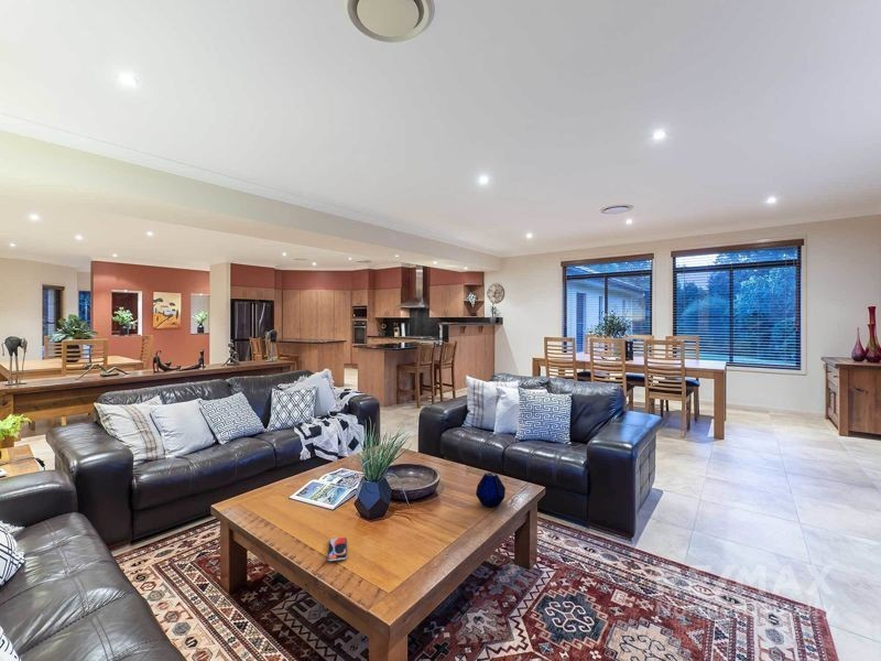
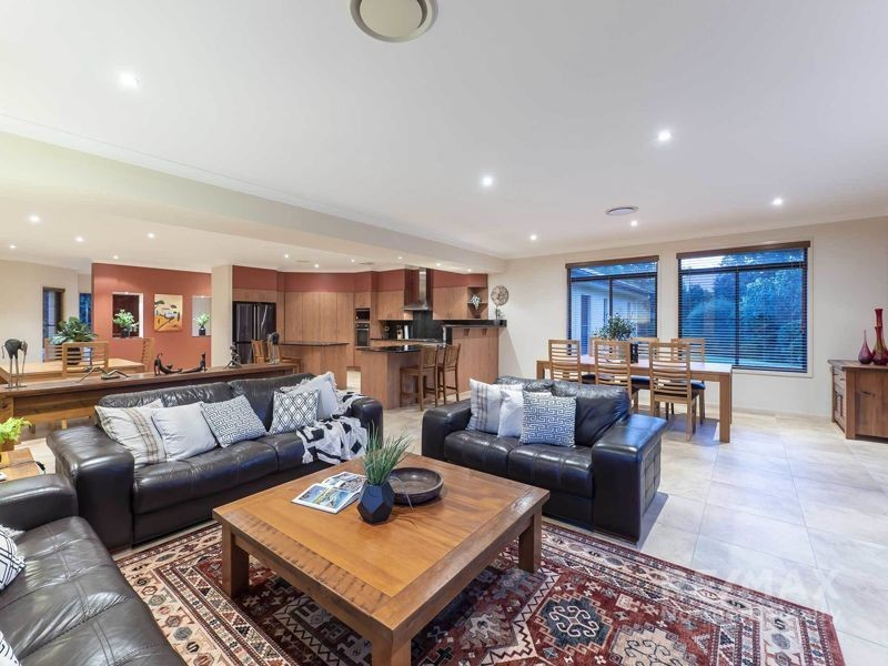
- speaker (490, 488)
- smartphone (337, 549)
